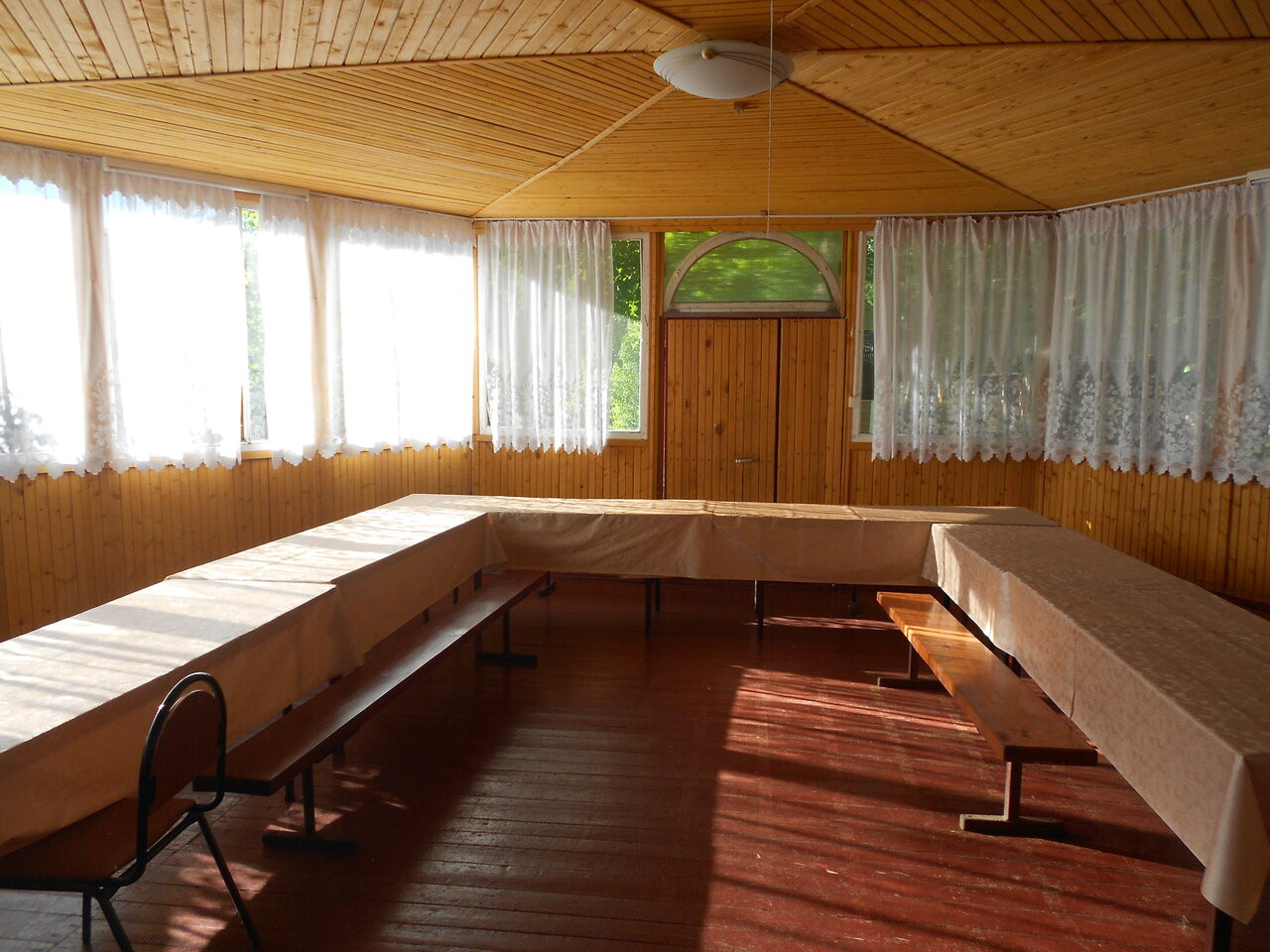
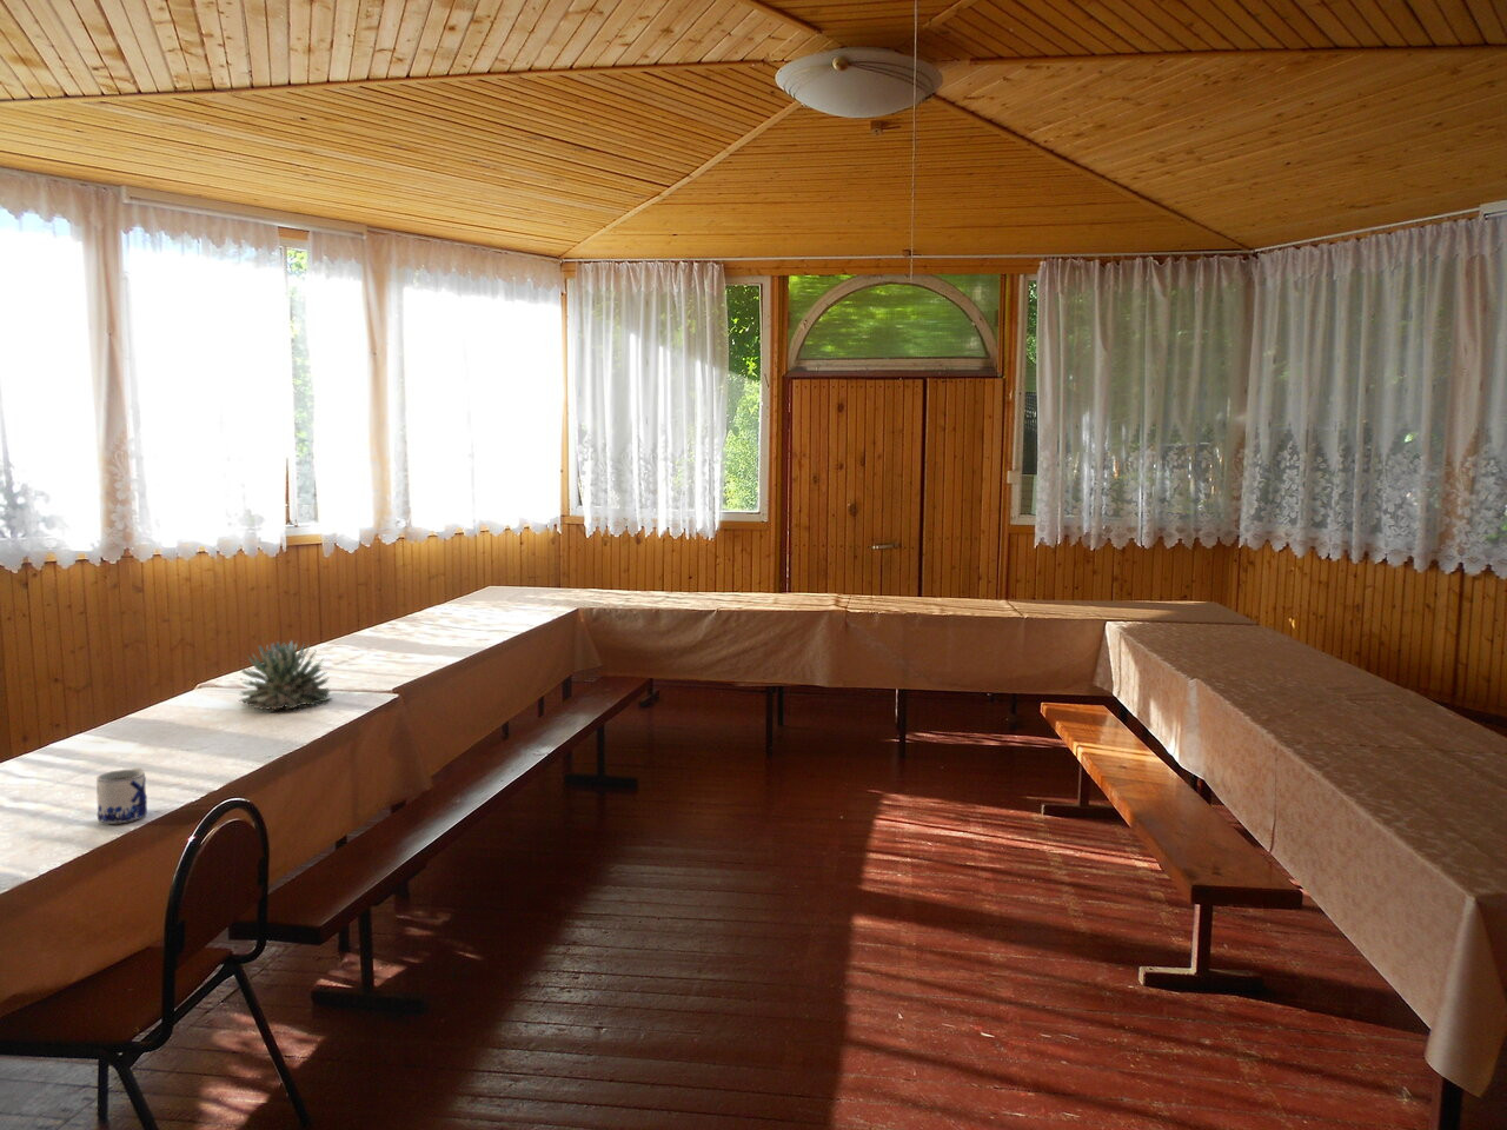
+ succulent plant (287, 671)
+ mug (123, 793)
